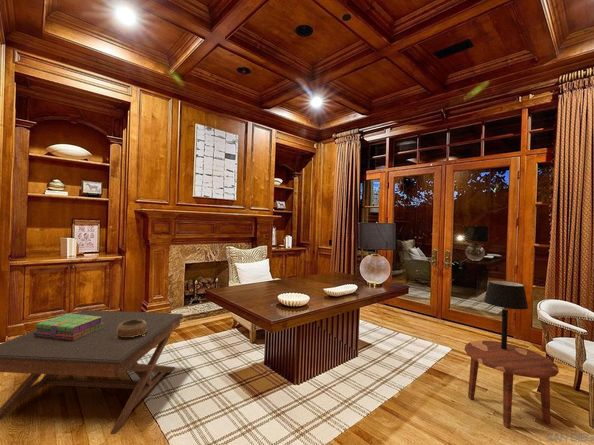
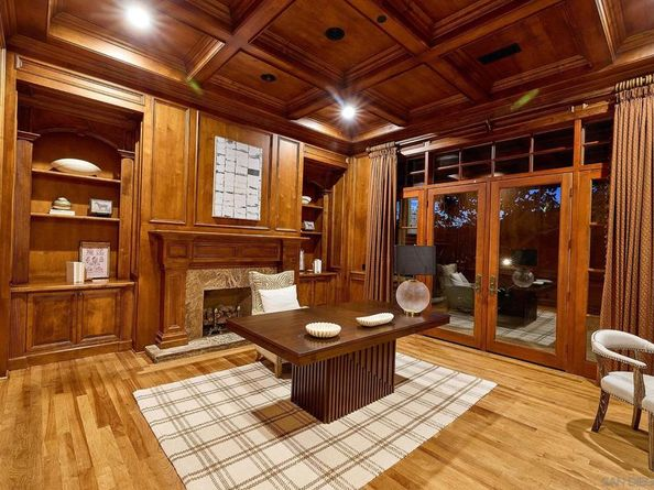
- stack of books (70, 325)
- decorative bowl (131, 328)
- coffee table (97, 361)
- table lamp (504, 315)
- side table (507, 381)
